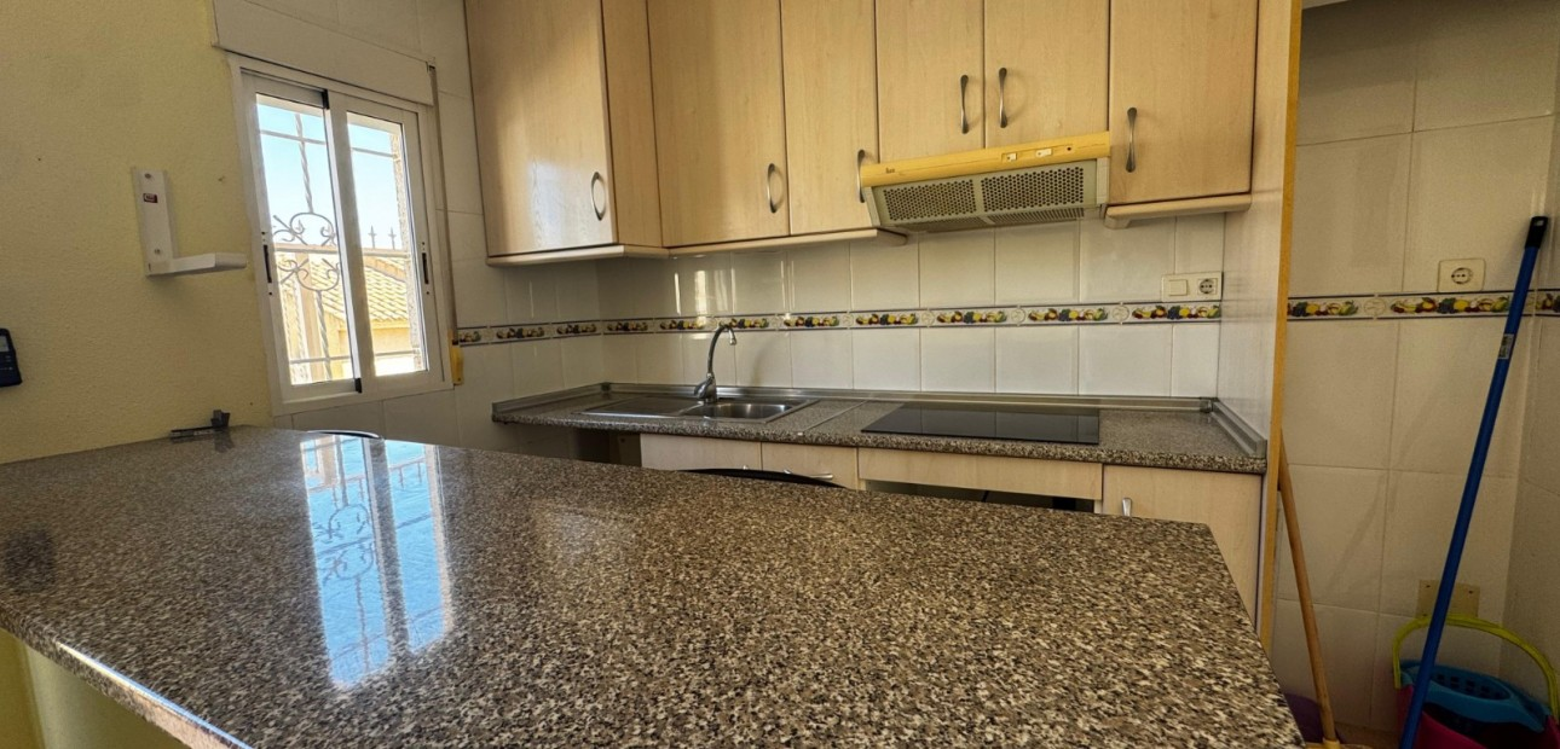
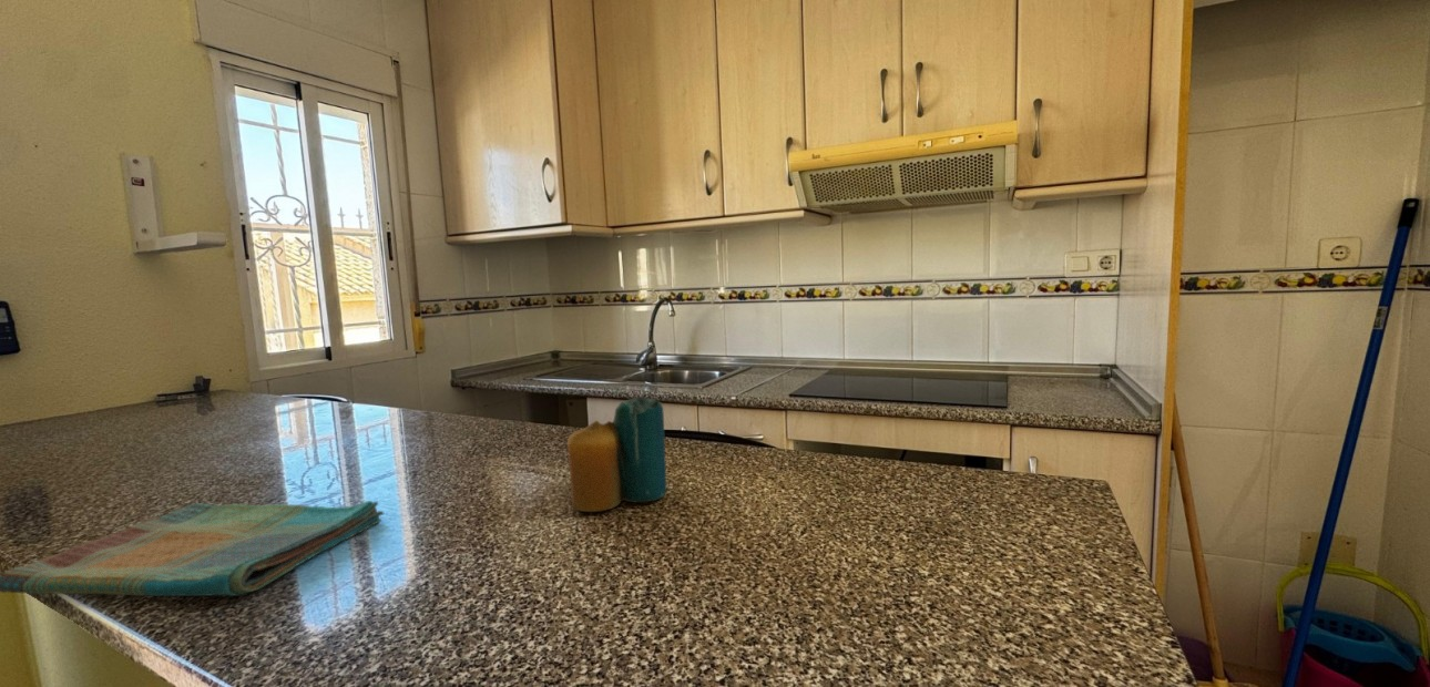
+ candle (605, 445)
+ dish towel (210, 540)
